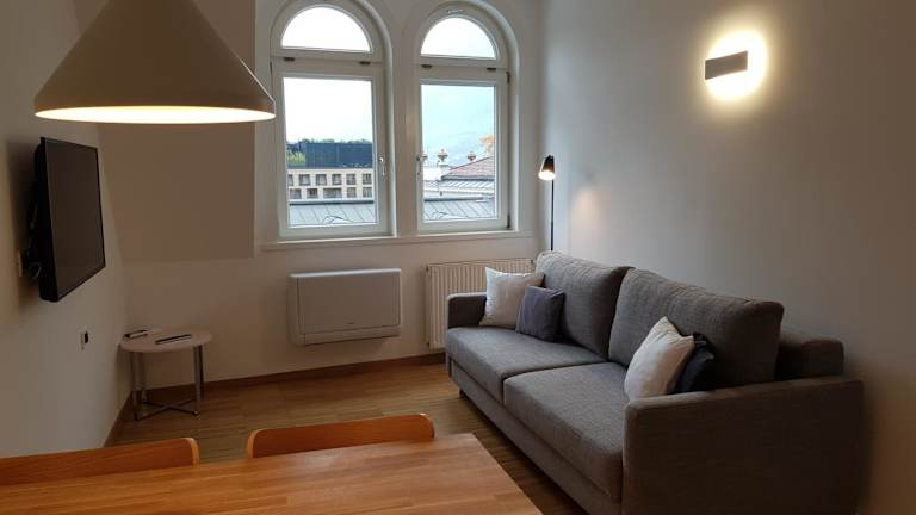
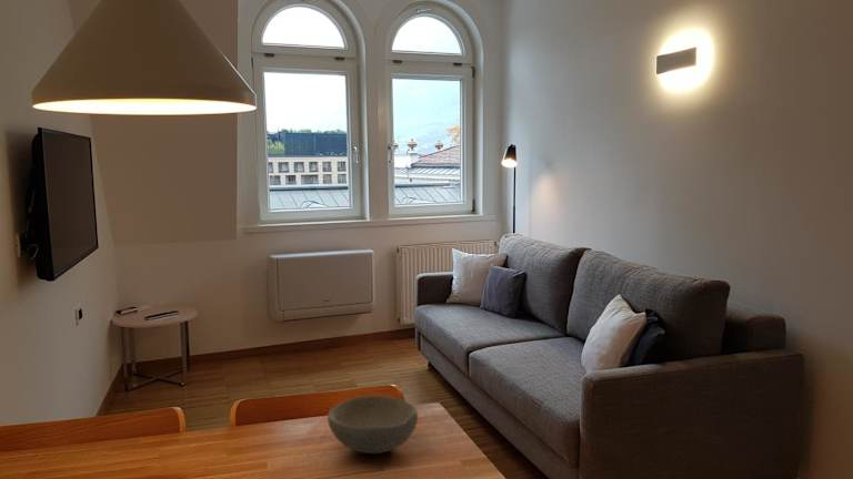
+ bowl (373, 429)
